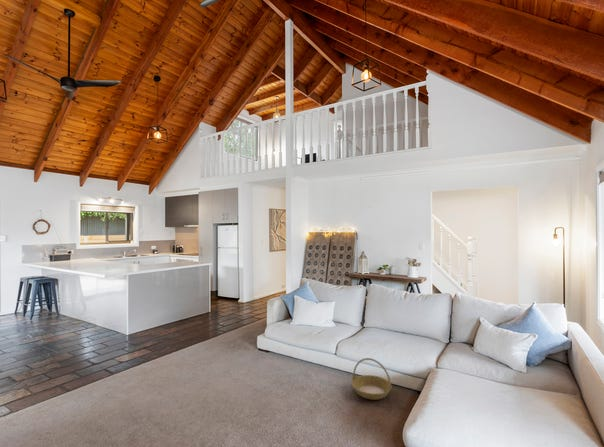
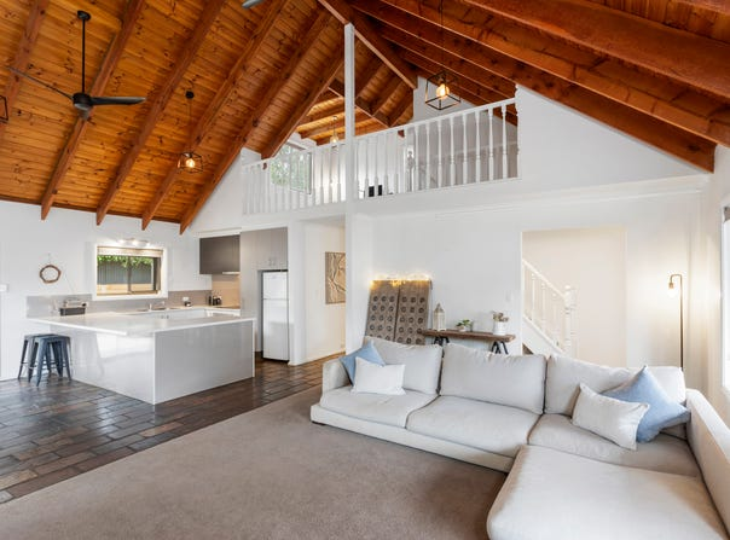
- basket (371, 375)
